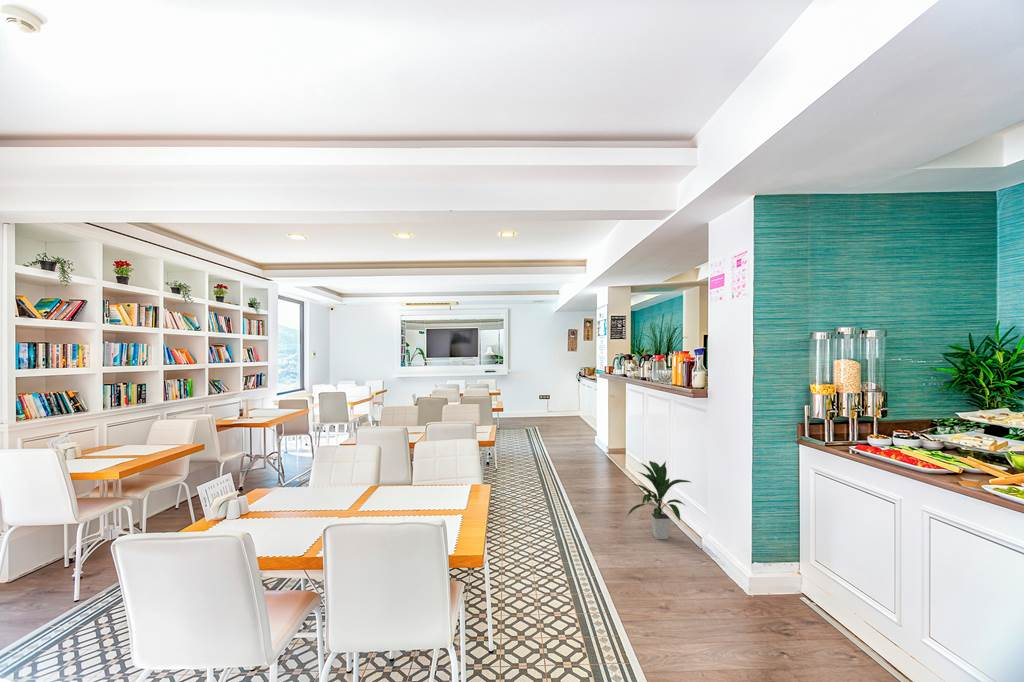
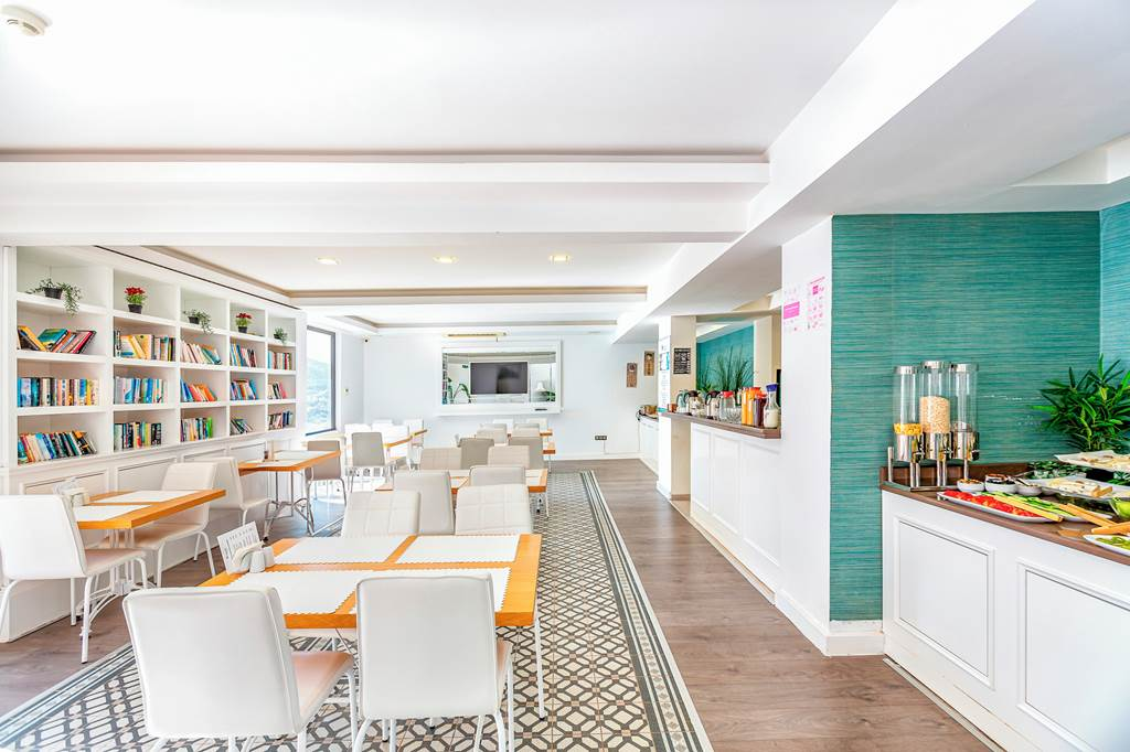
- indoor plant (658, 497)
